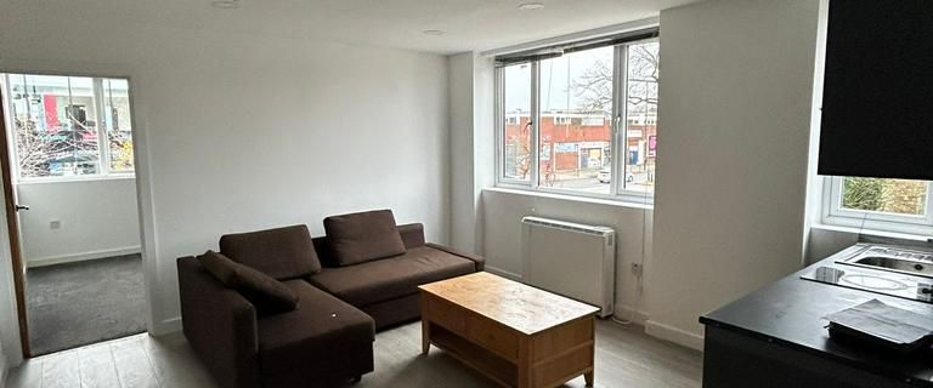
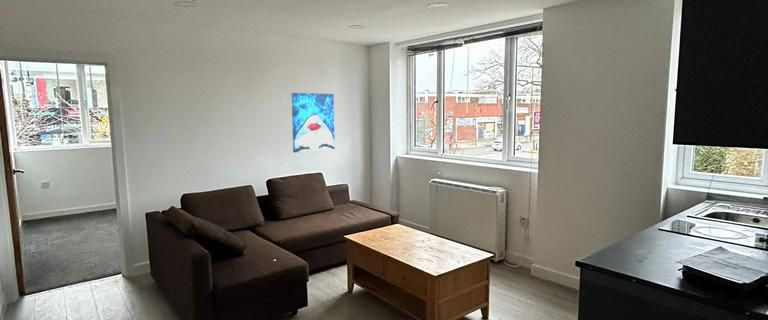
+ wall art (313, 122)
